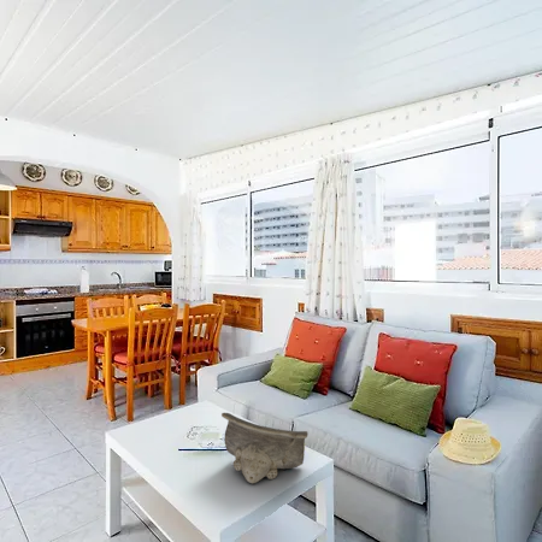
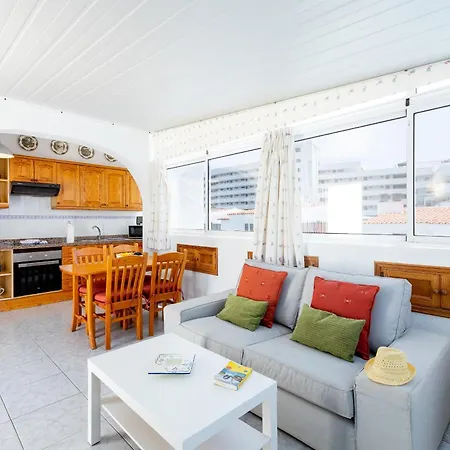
- decorative bowl (263, 446)
